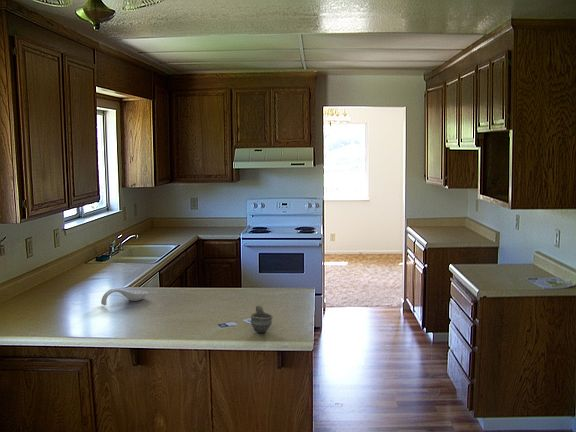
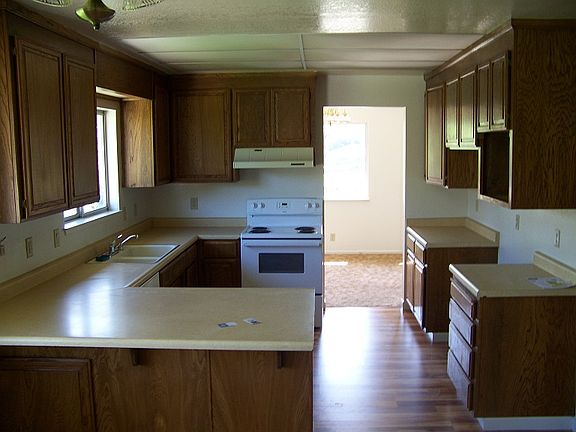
- spoon rest (125, 294)
- cup (262, 319)
